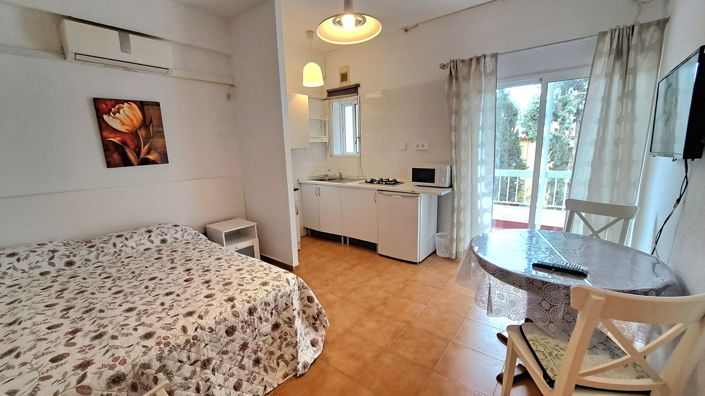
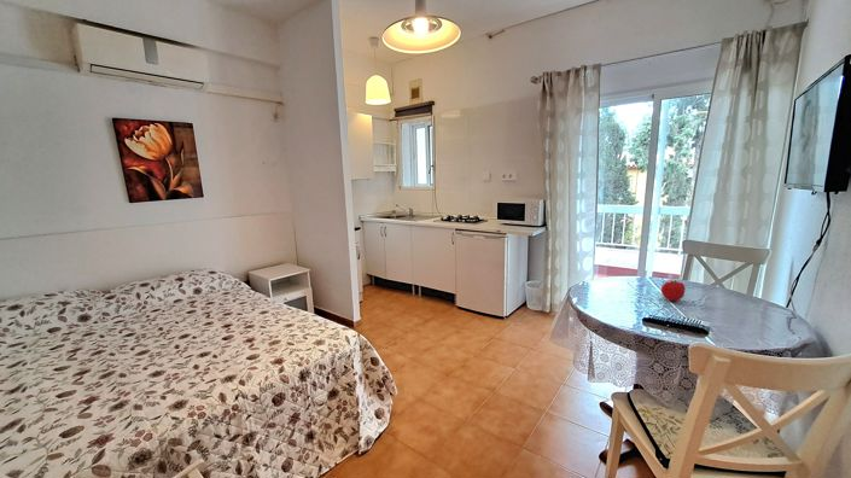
+ fruit (672, 290)
